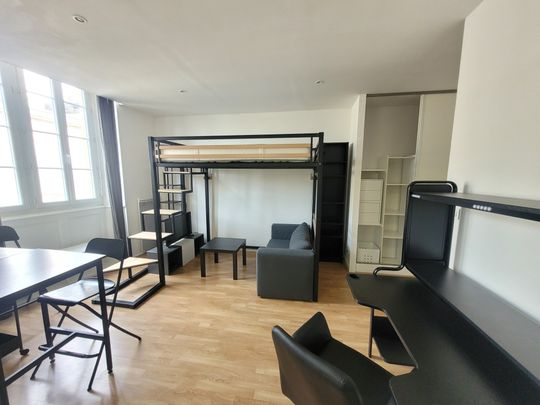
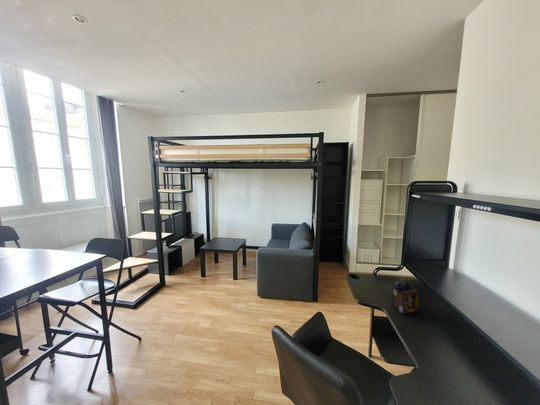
+ desk organizer (405, 295)
